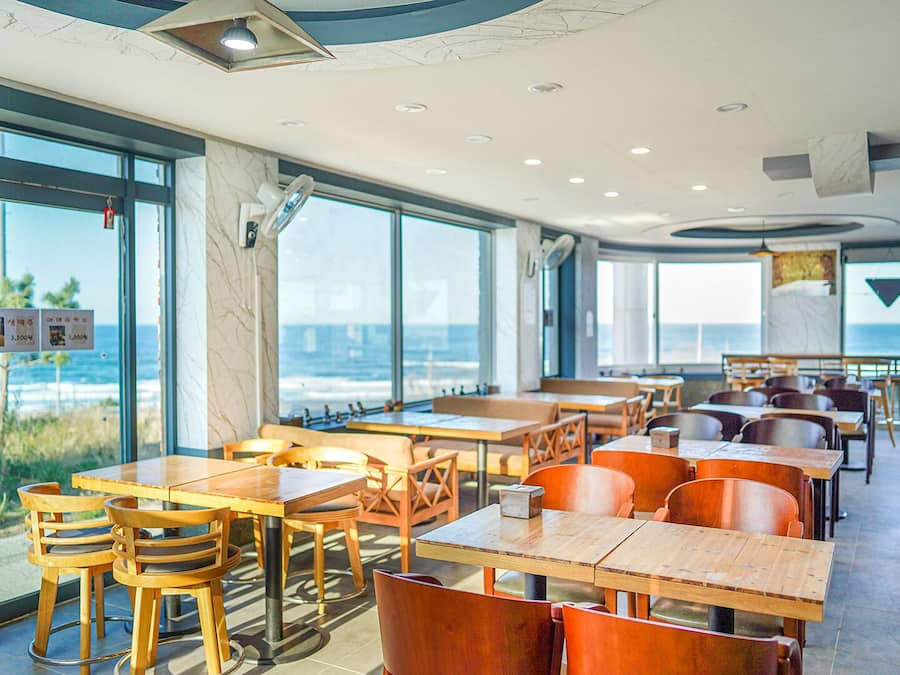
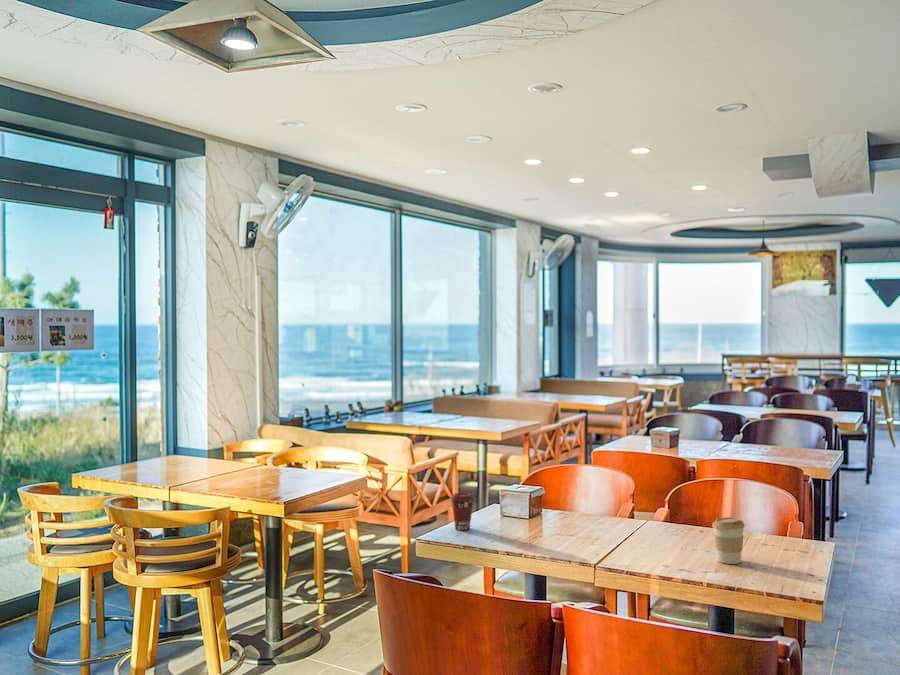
+ coffee cup (728, 539)
+ coffee cup (462, 511)
